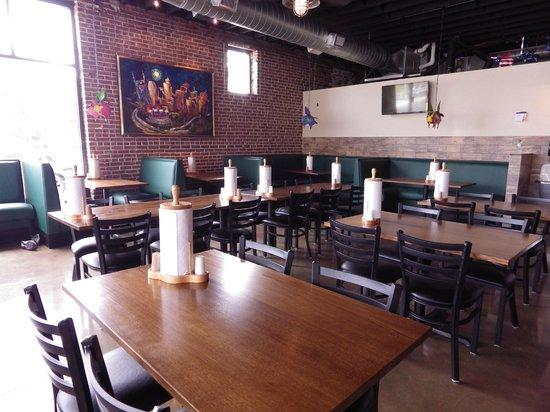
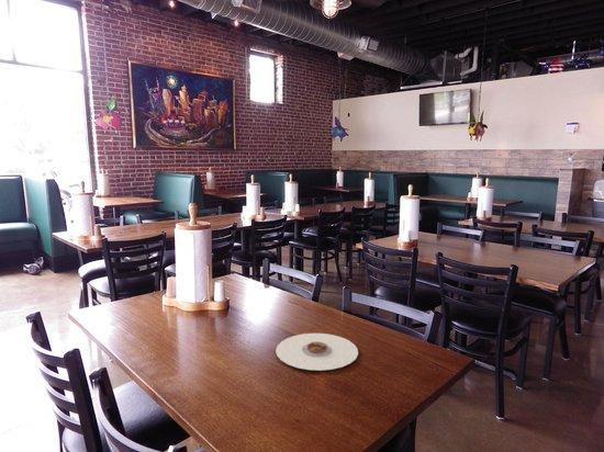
+ plate (316, 347)
